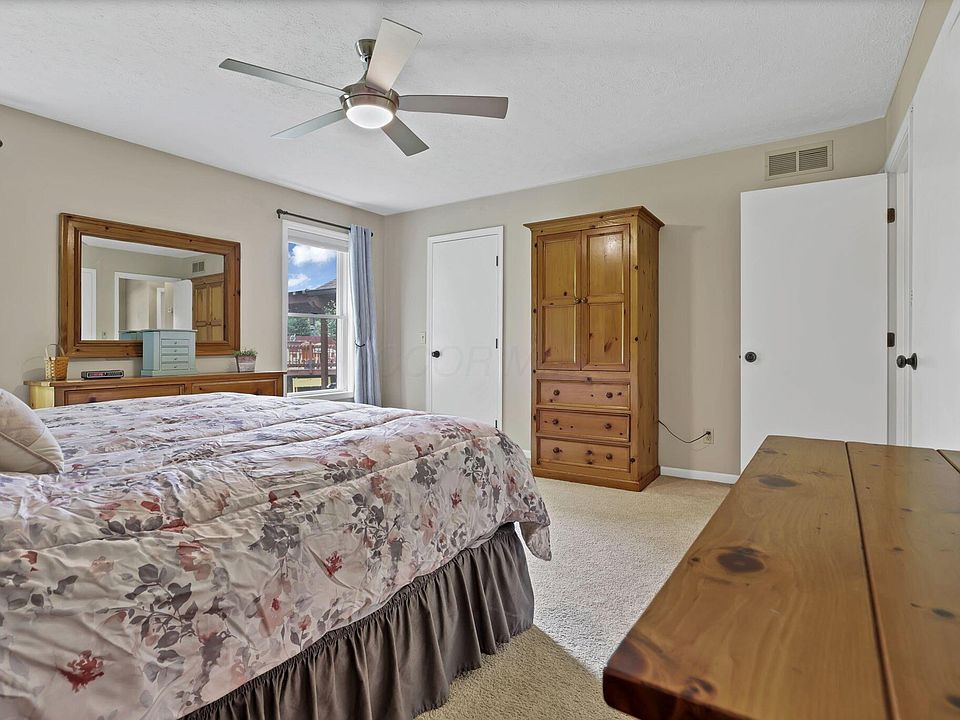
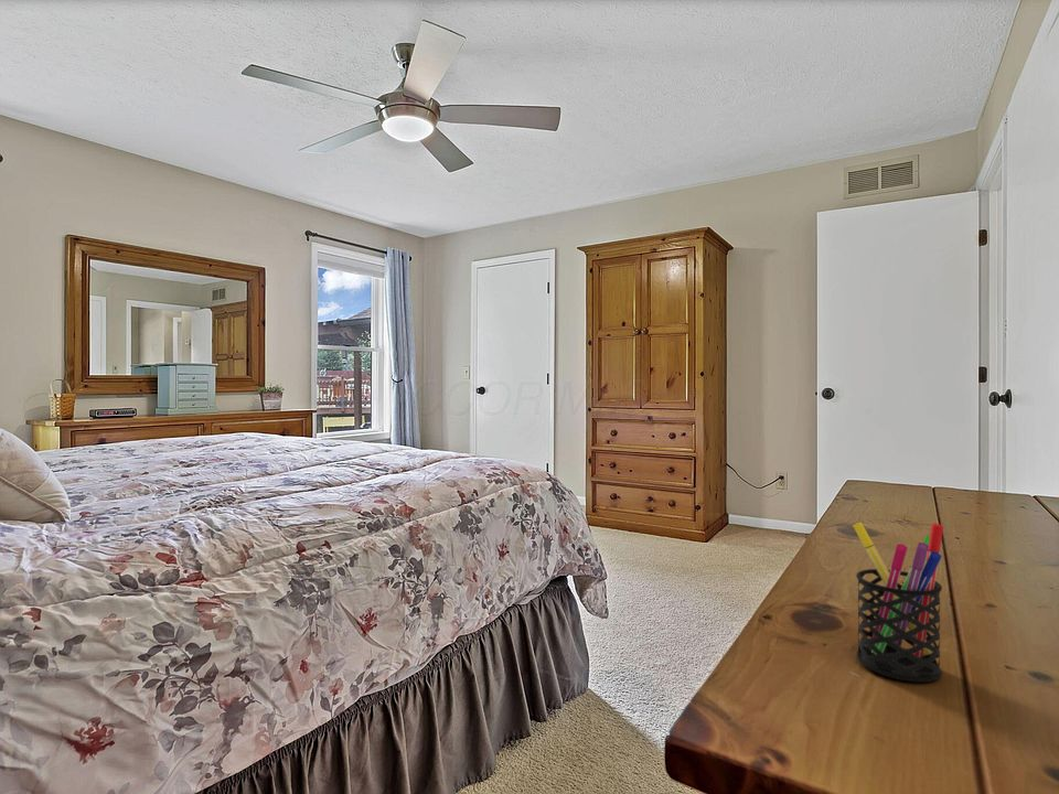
+ pen holder (907, 590)
